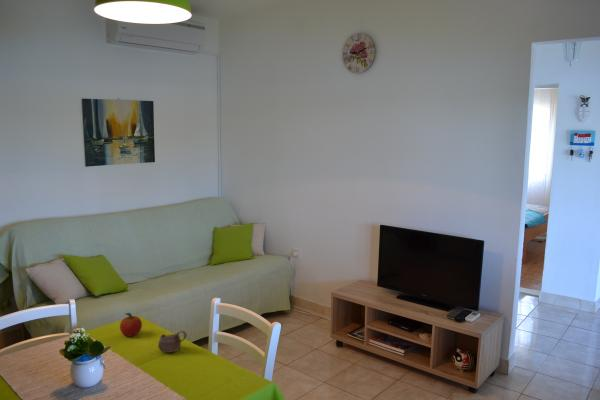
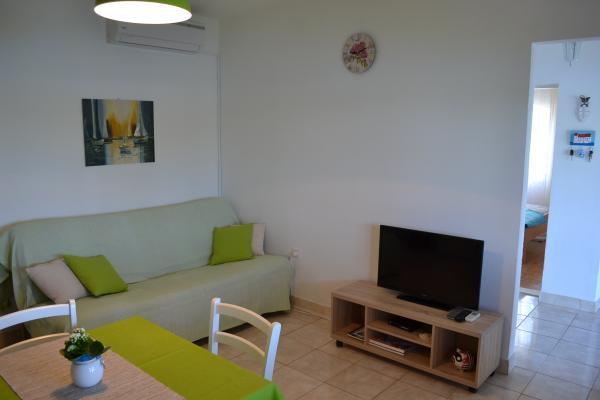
- cup (171, 340)
- fruit (131, 324)
